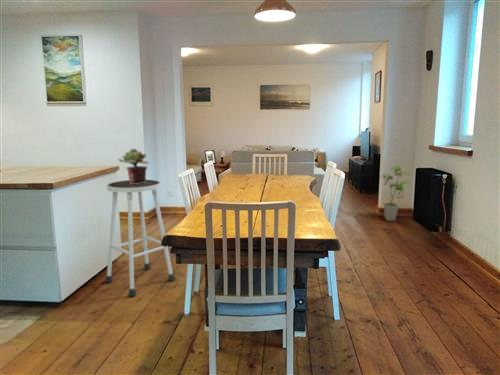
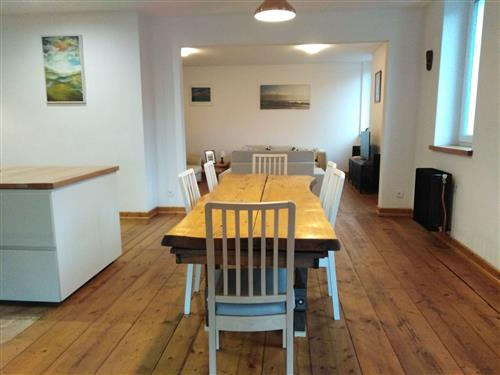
- stool (142, 233)
- potted plant (134, 165)
- house plant (395, 193)
